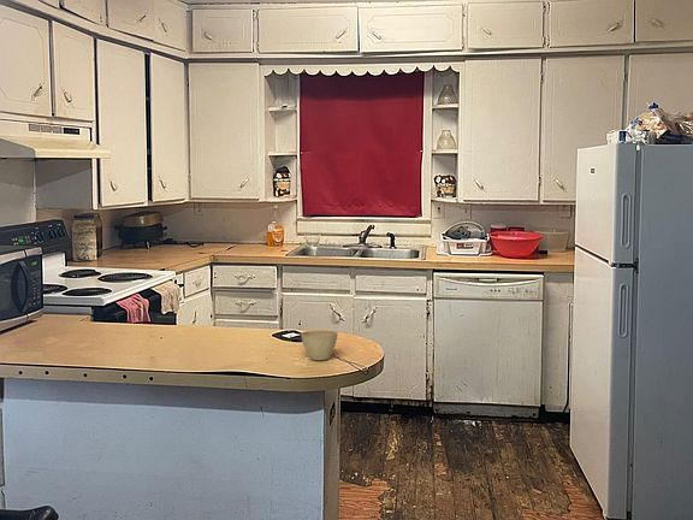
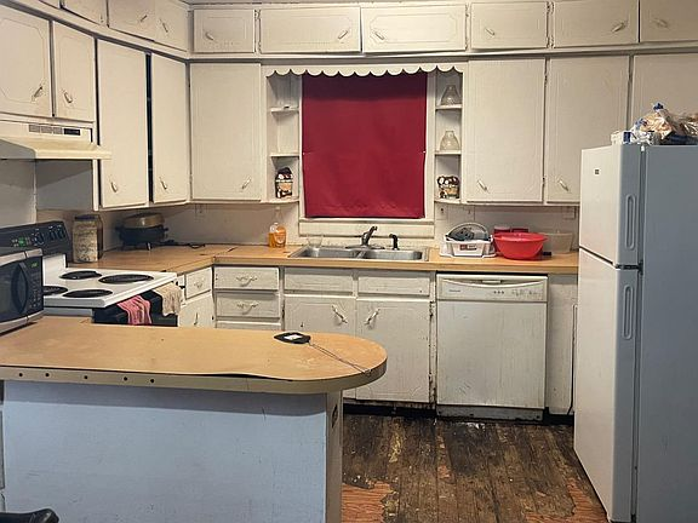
- flower pot (319, 345)
